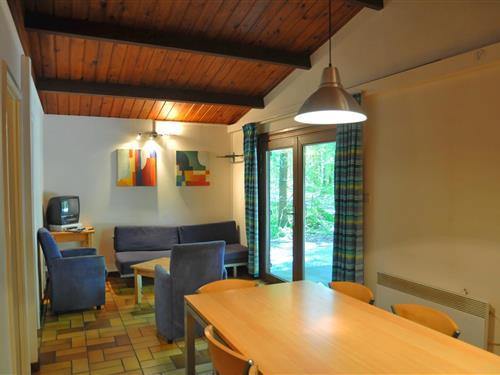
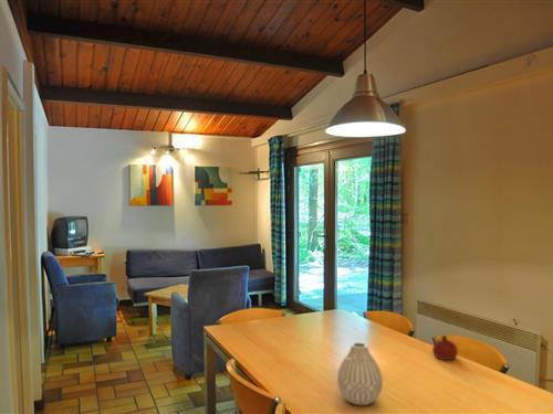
+ vase (359, 372)
+ fruit (445, 346)
